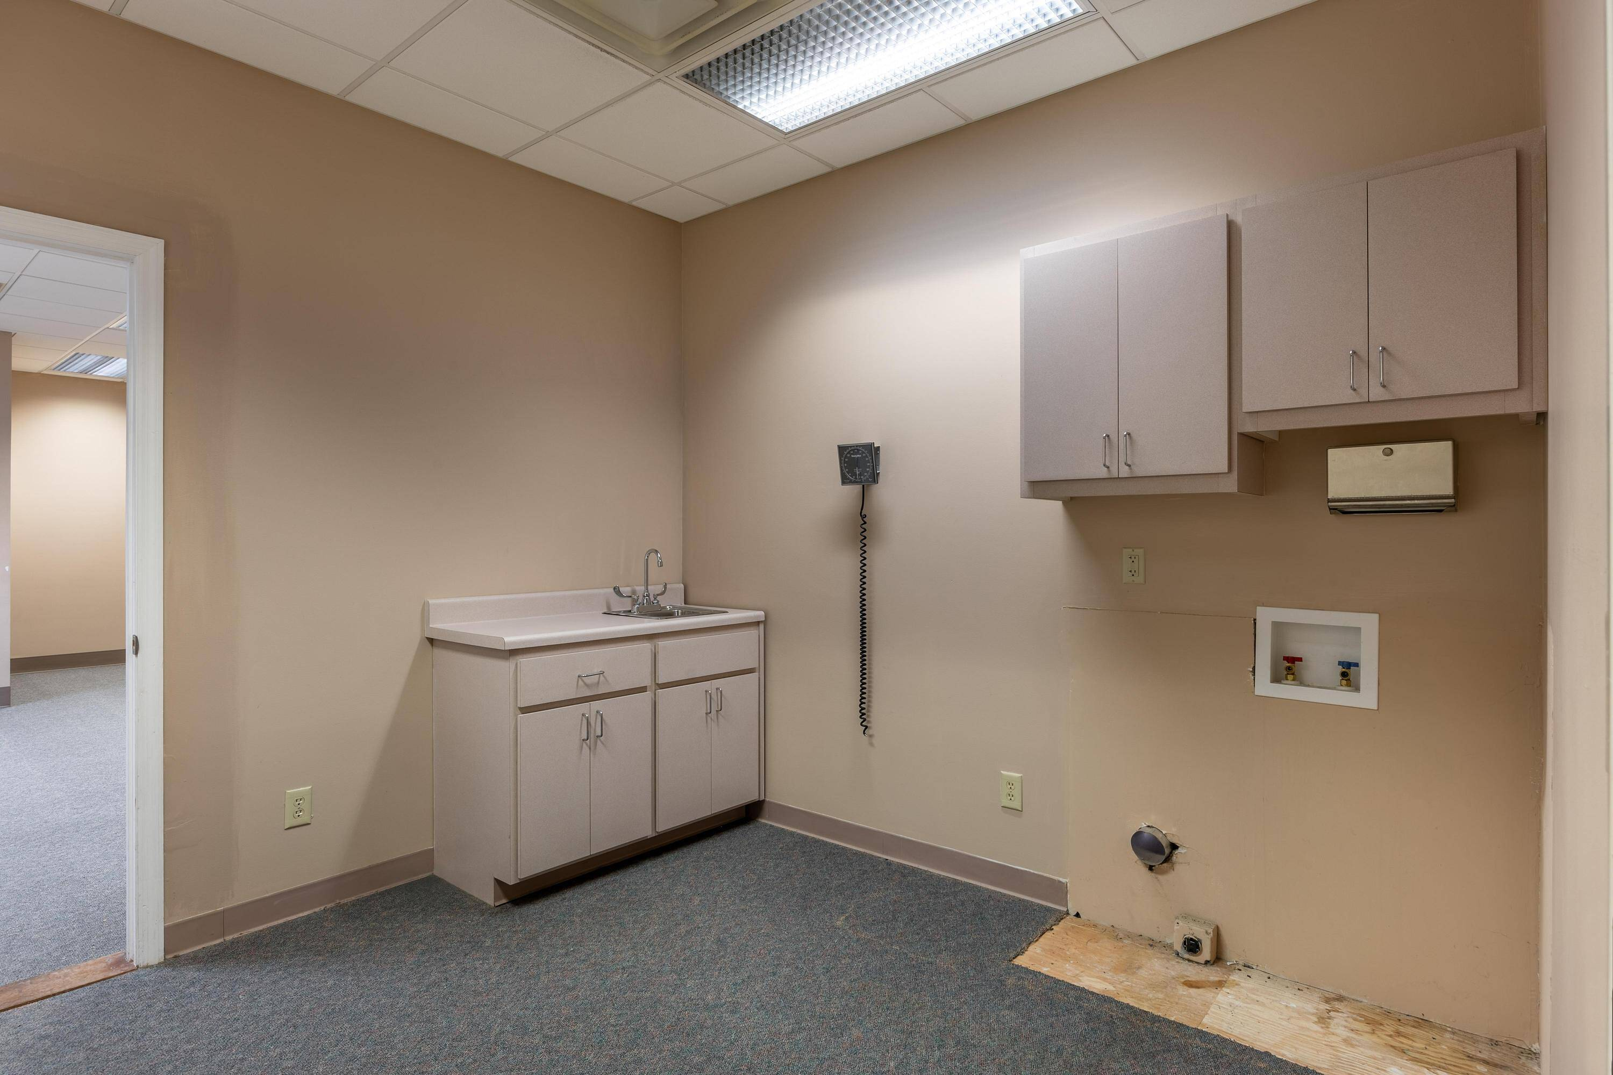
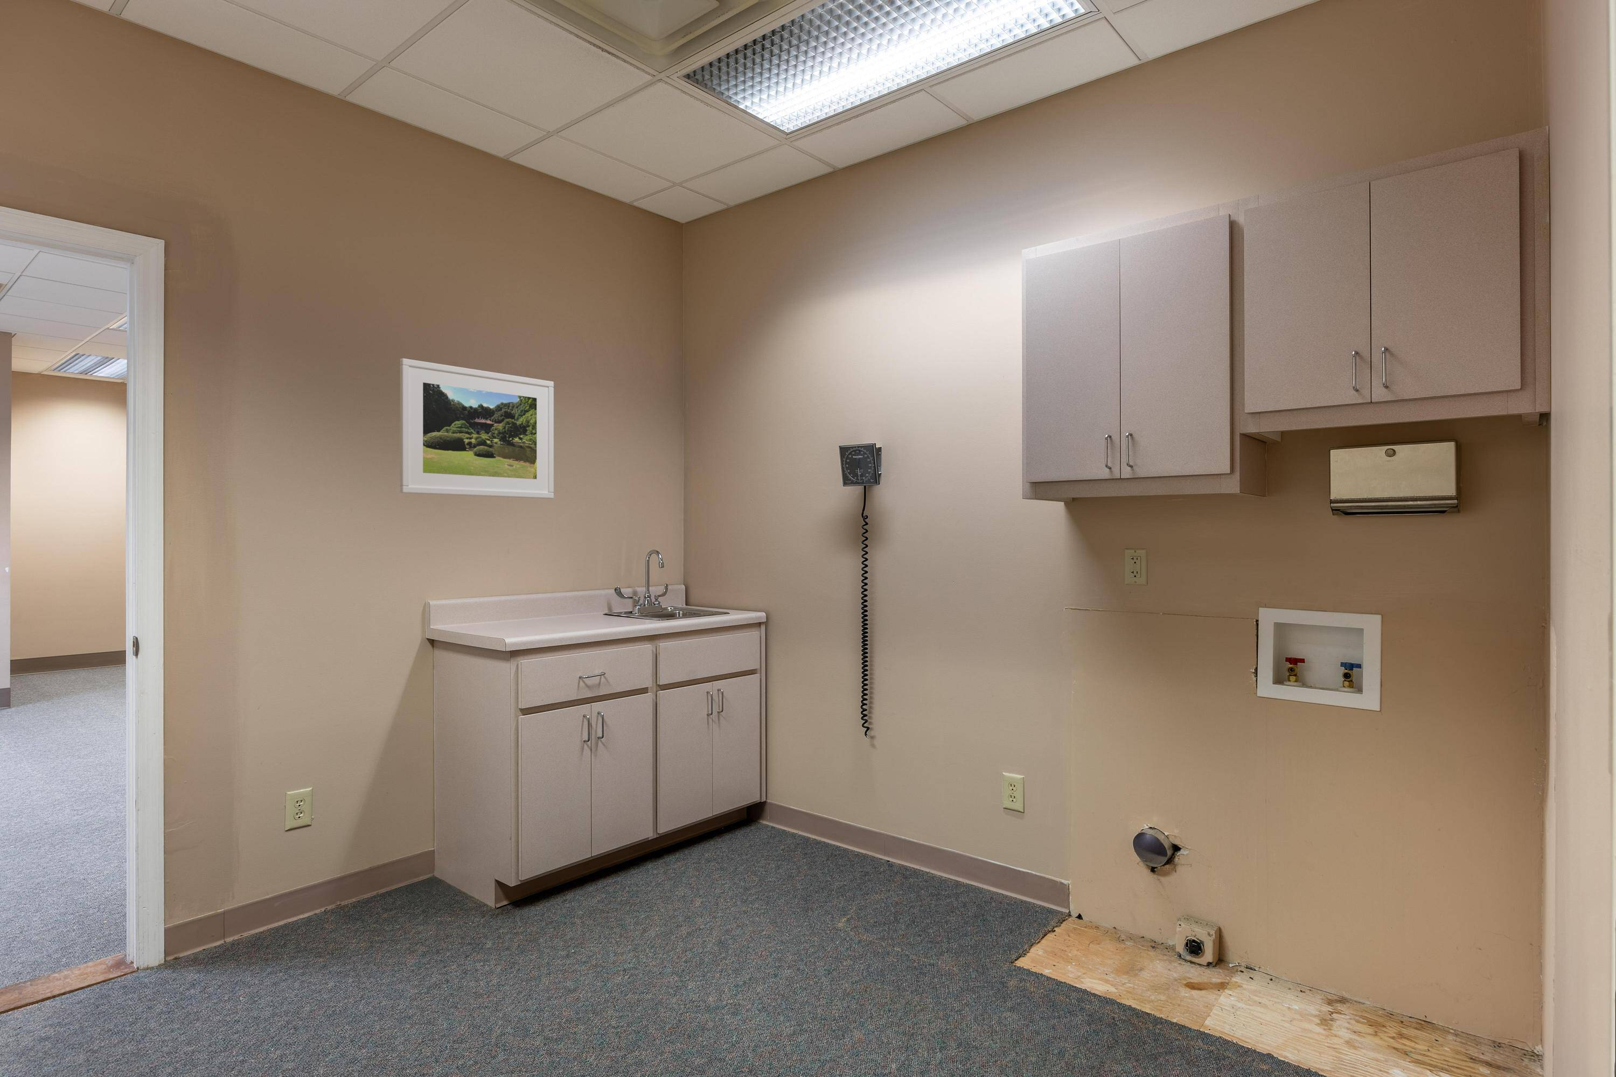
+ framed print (482, 433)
